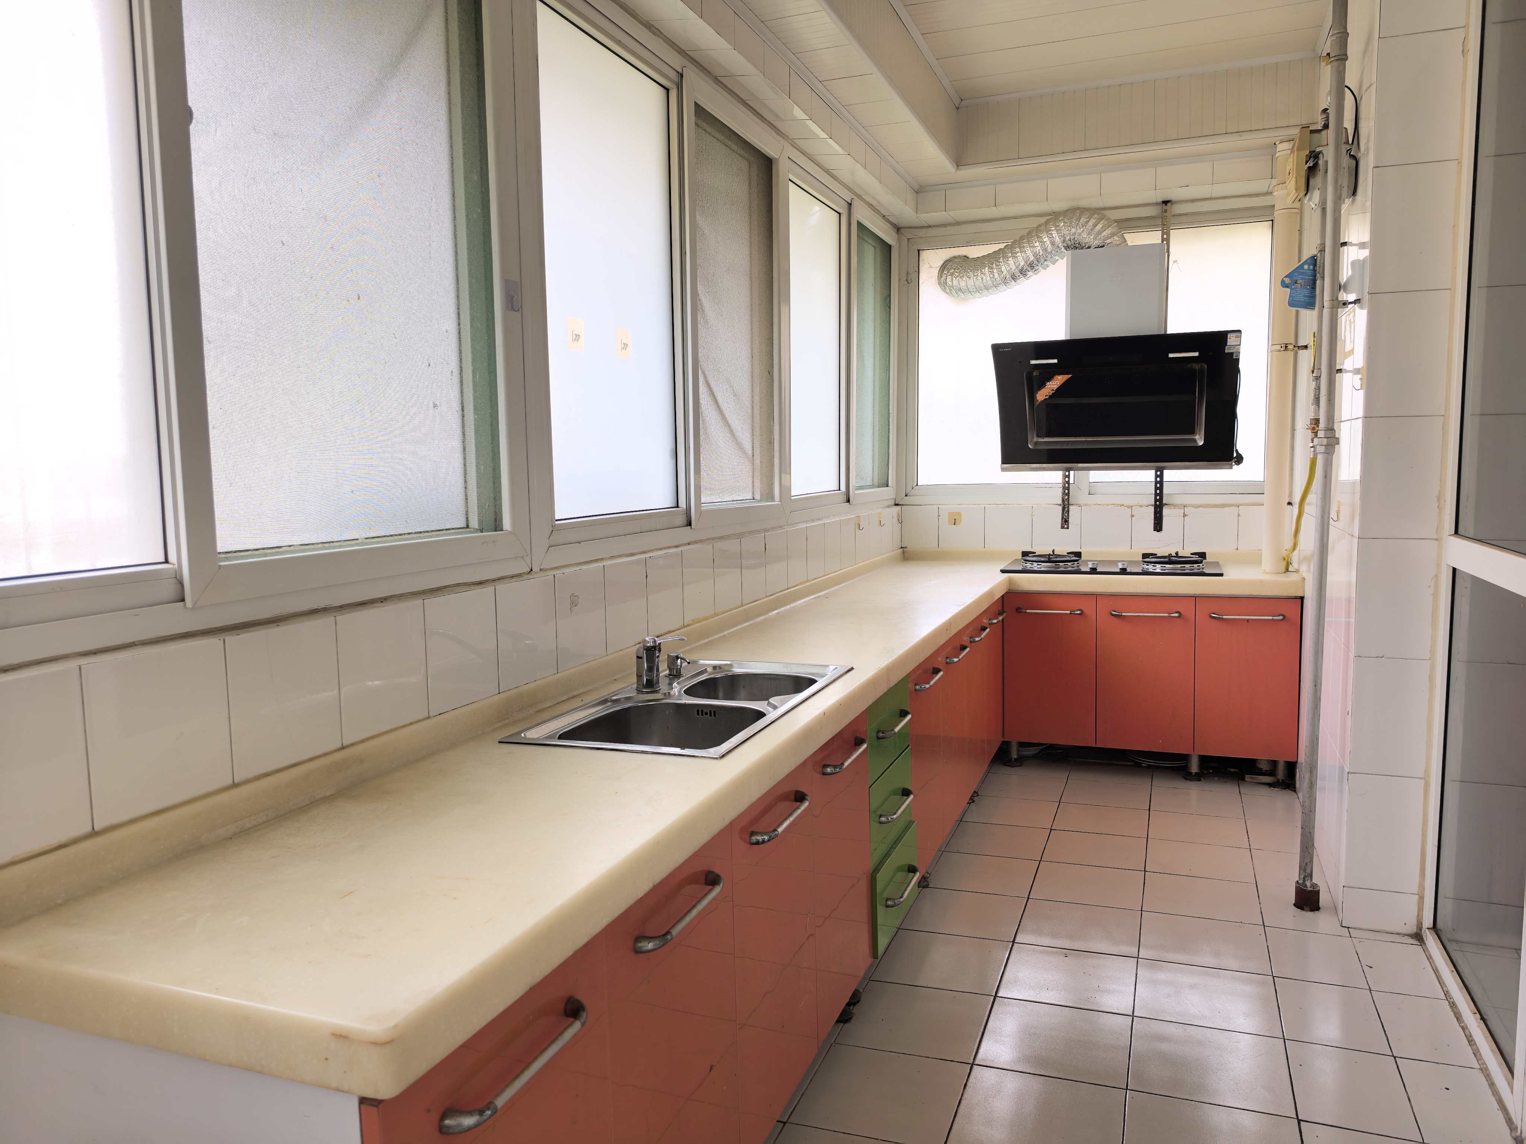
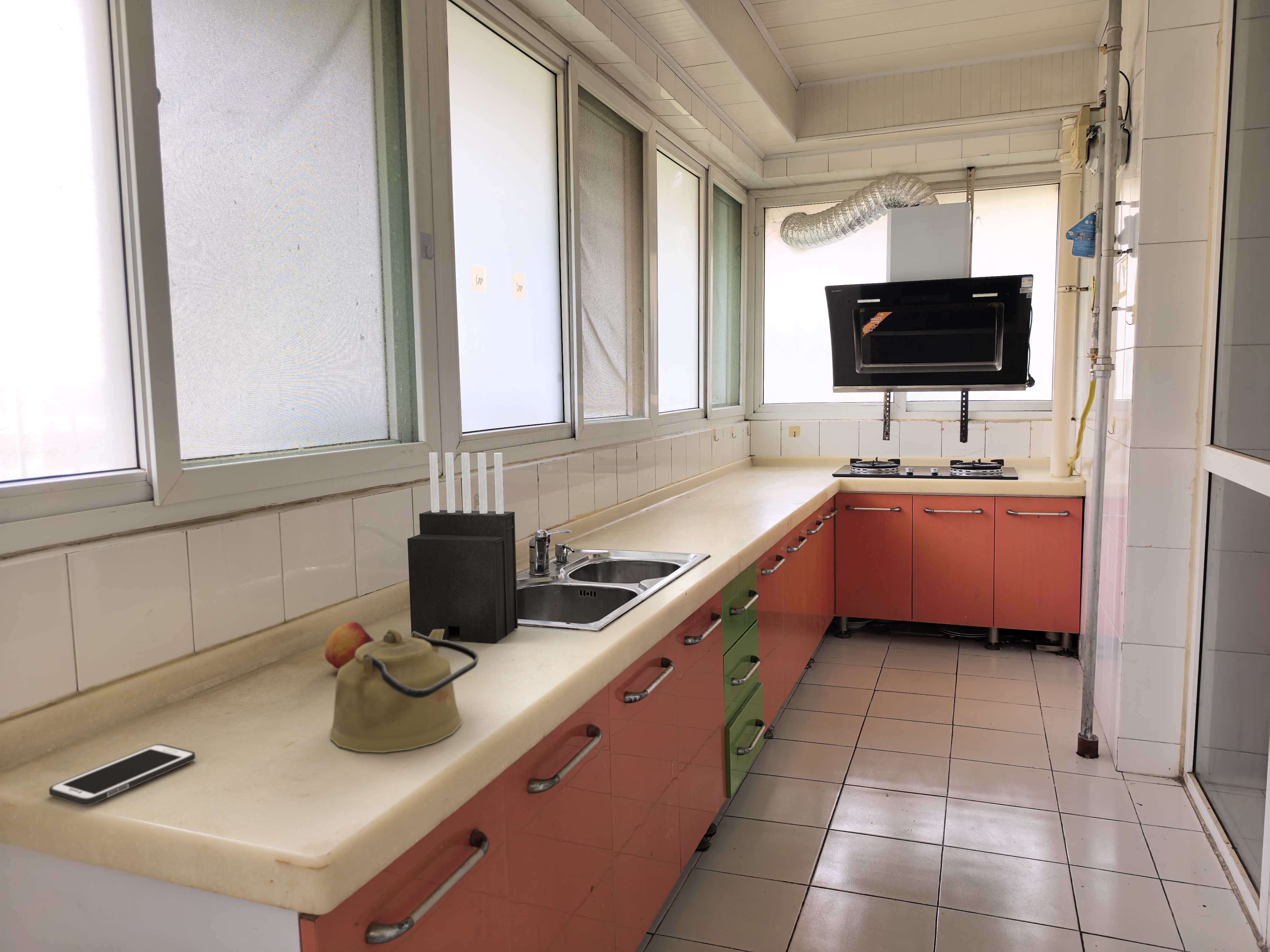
+ cell phone (125, 773)
+ kettle (404, 674)
+ knife block (460, 545)
+ fruit (350, 646)
